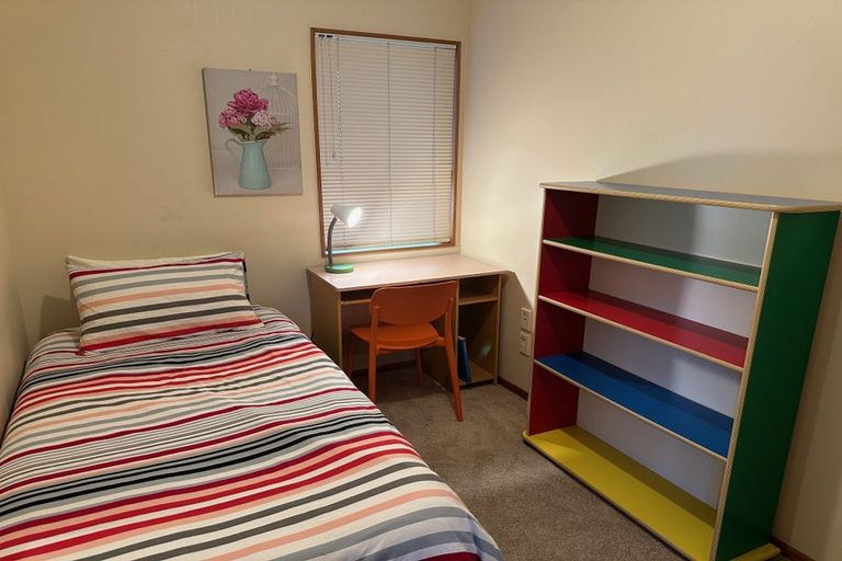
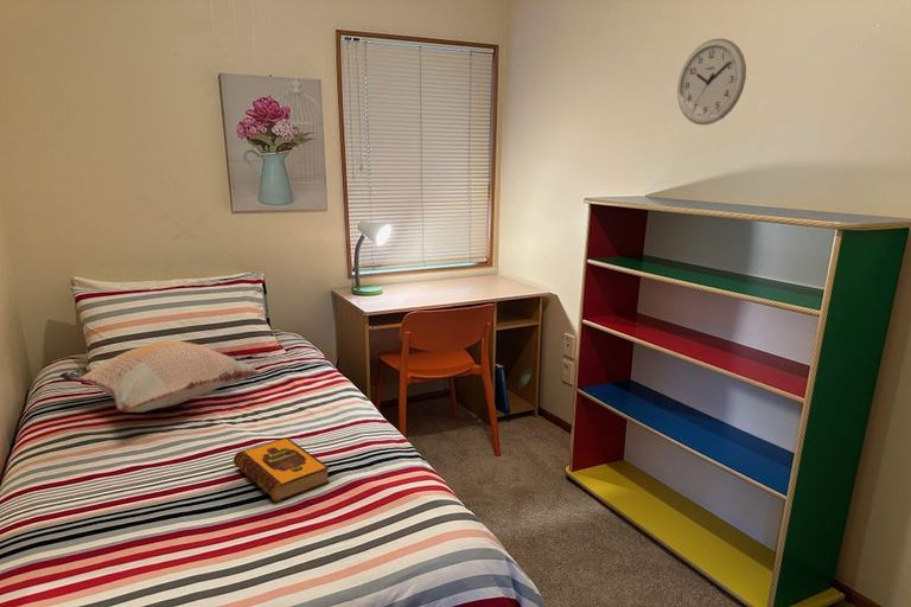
+ decorative pillow (160, 372)
+ wall clock (708, 82)
+ hardback book (280, 467)
